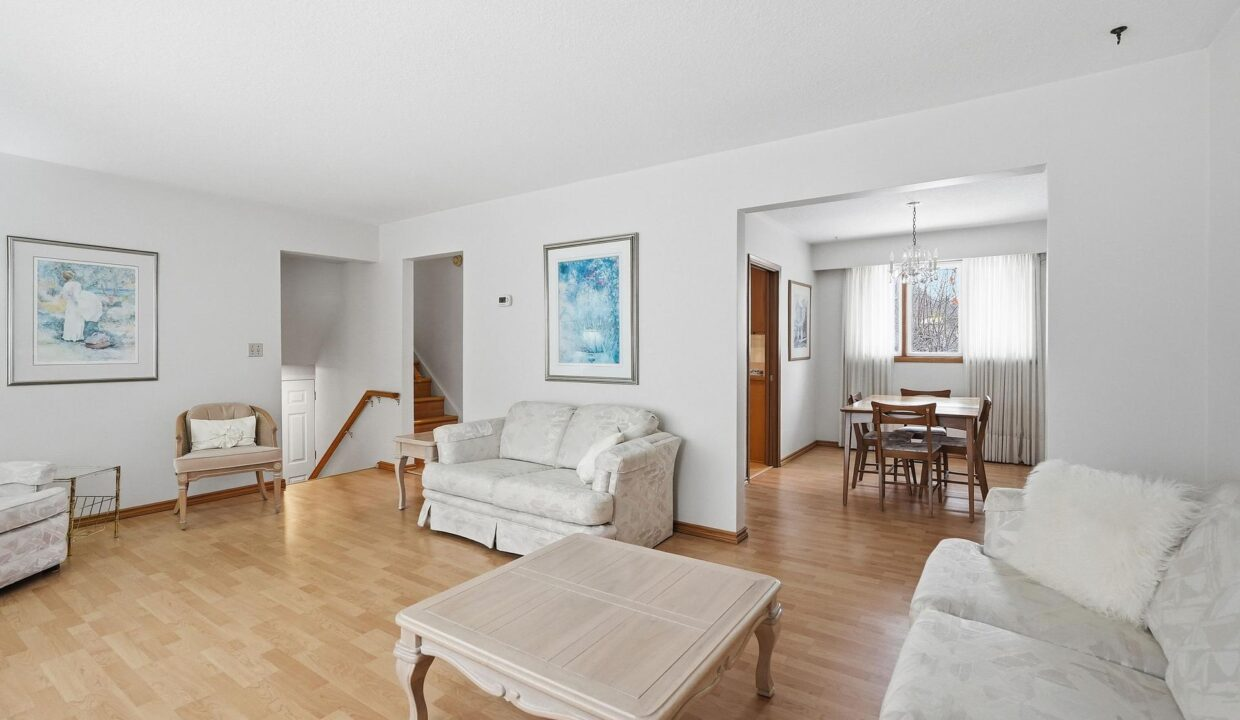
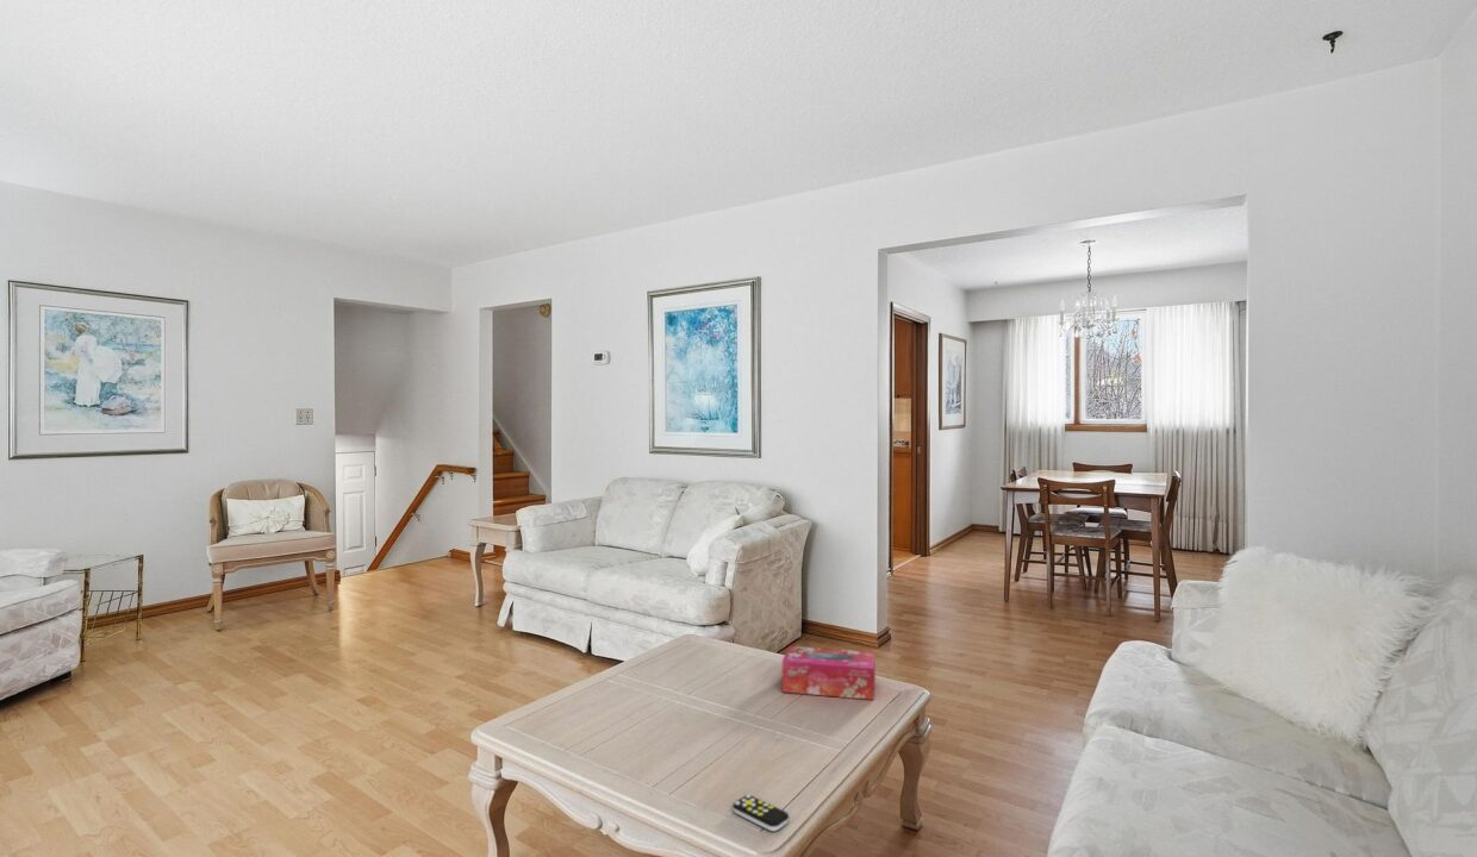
+ remote control (760, 812)
+ tissue box (829, 671)
